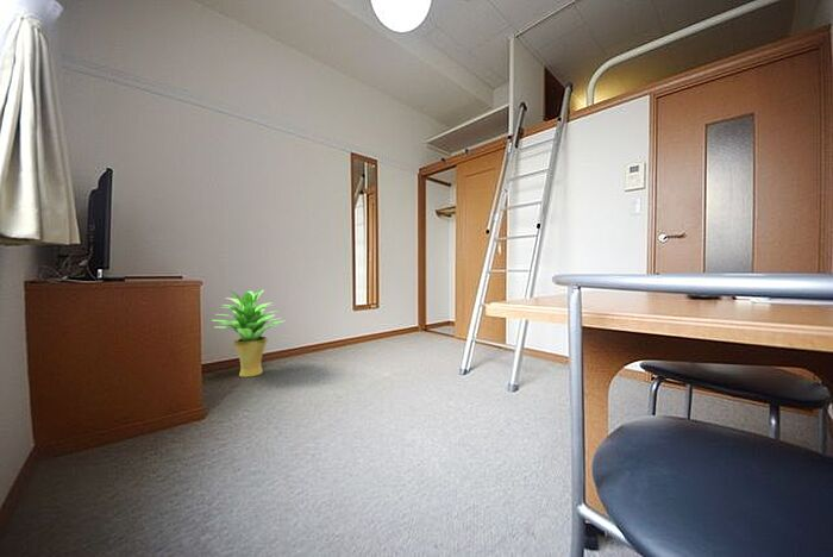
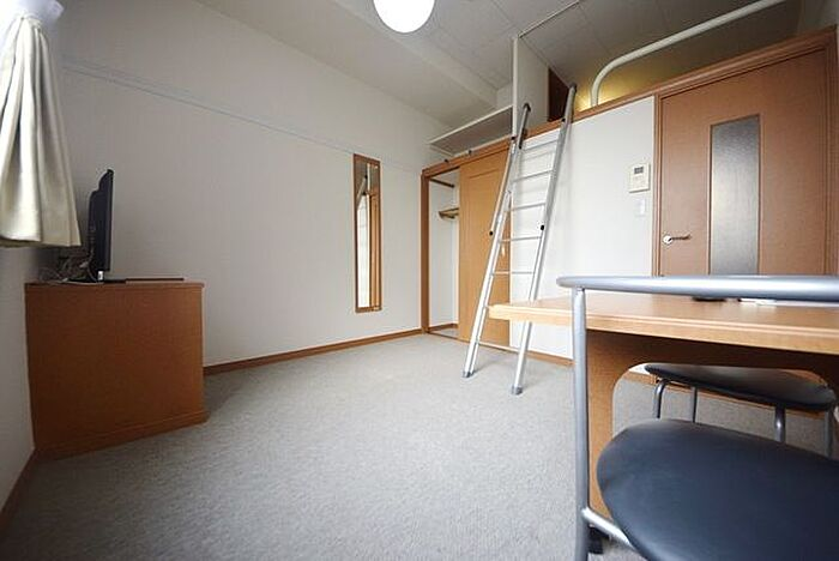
- potted plant (250, 330)
